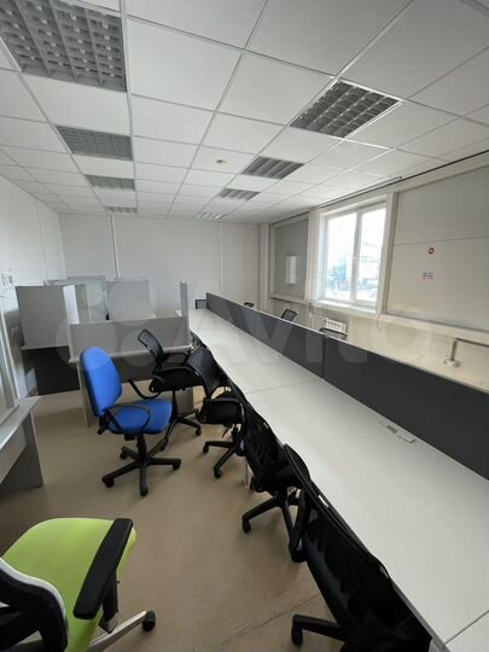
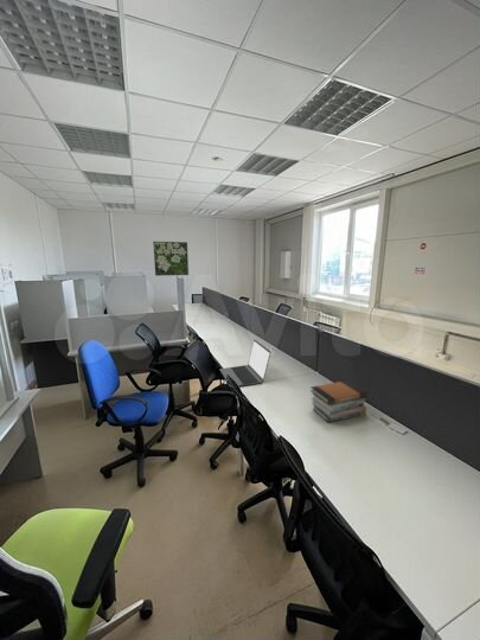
+ book stack (338, 401)
+ laptop (243, 365)
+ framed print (171, 258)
